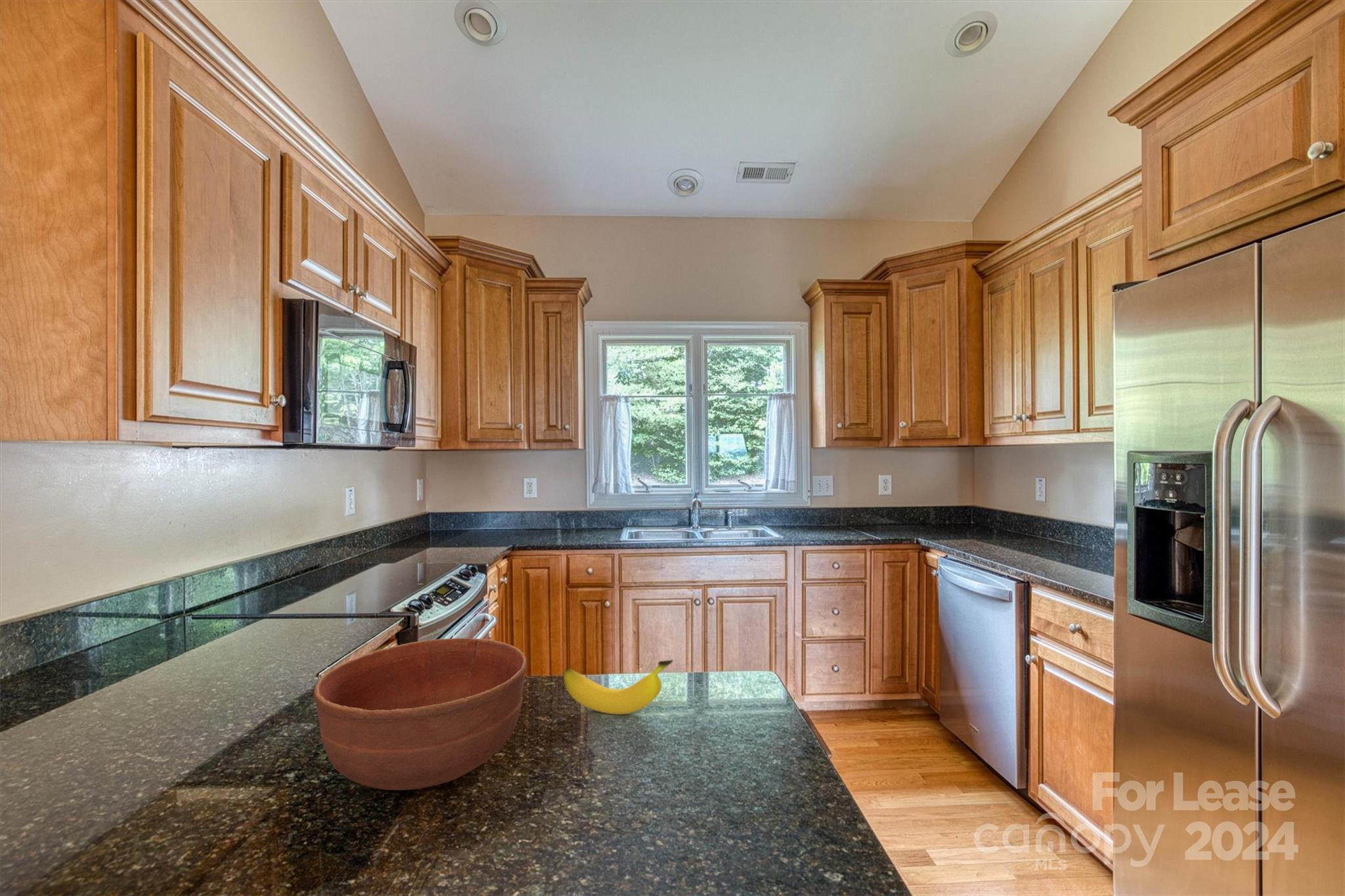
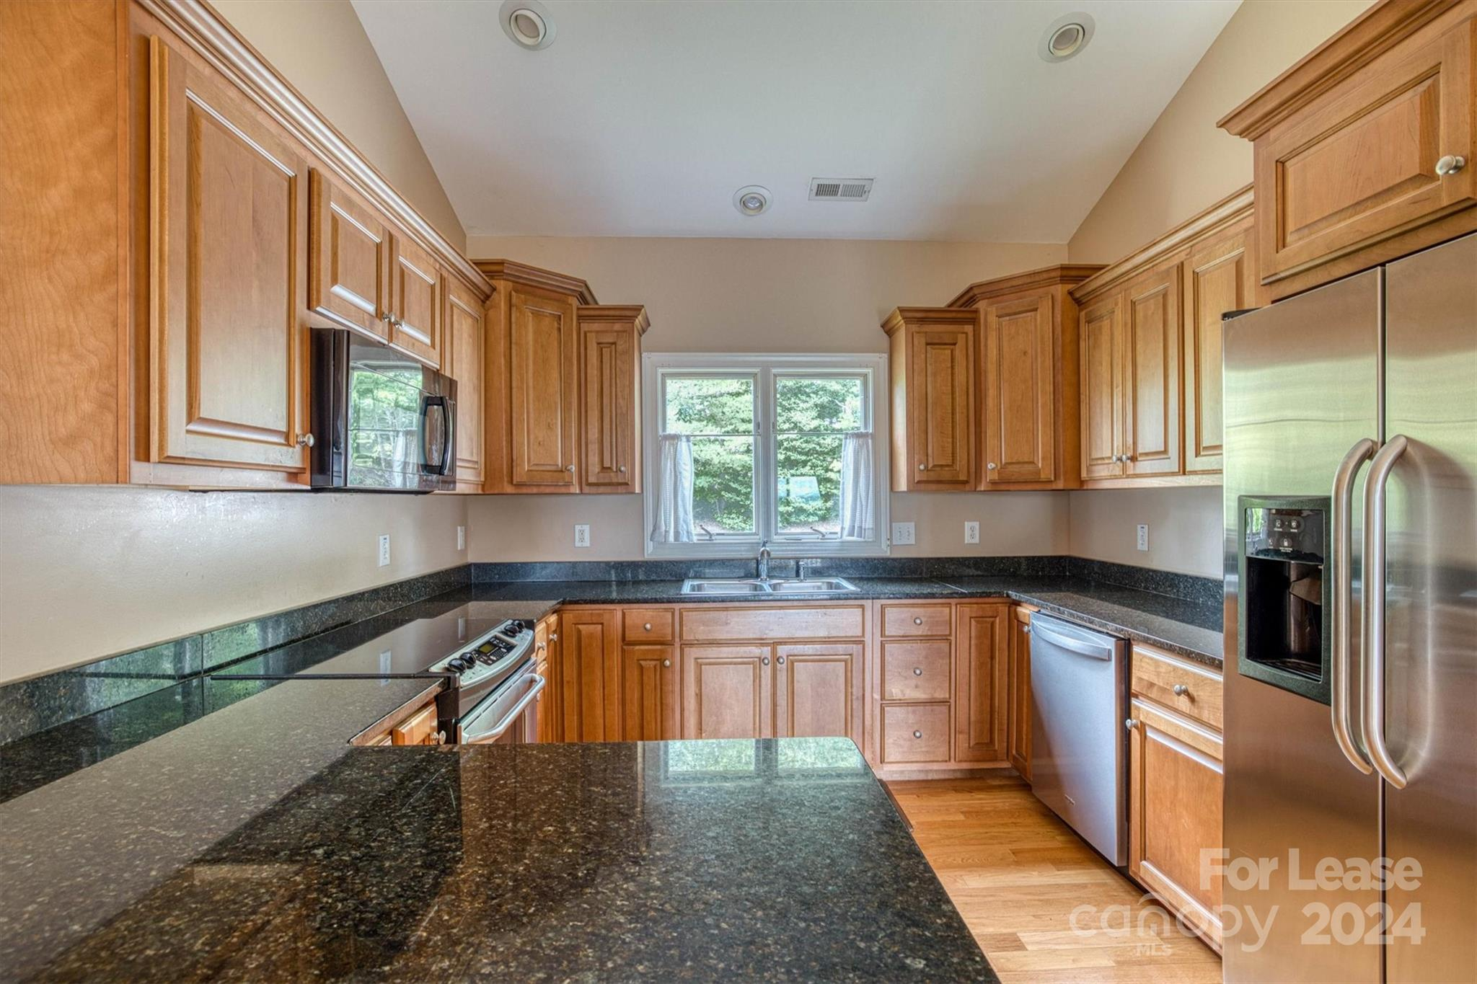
- banana (615, 689)
- bowl (427, 719)
